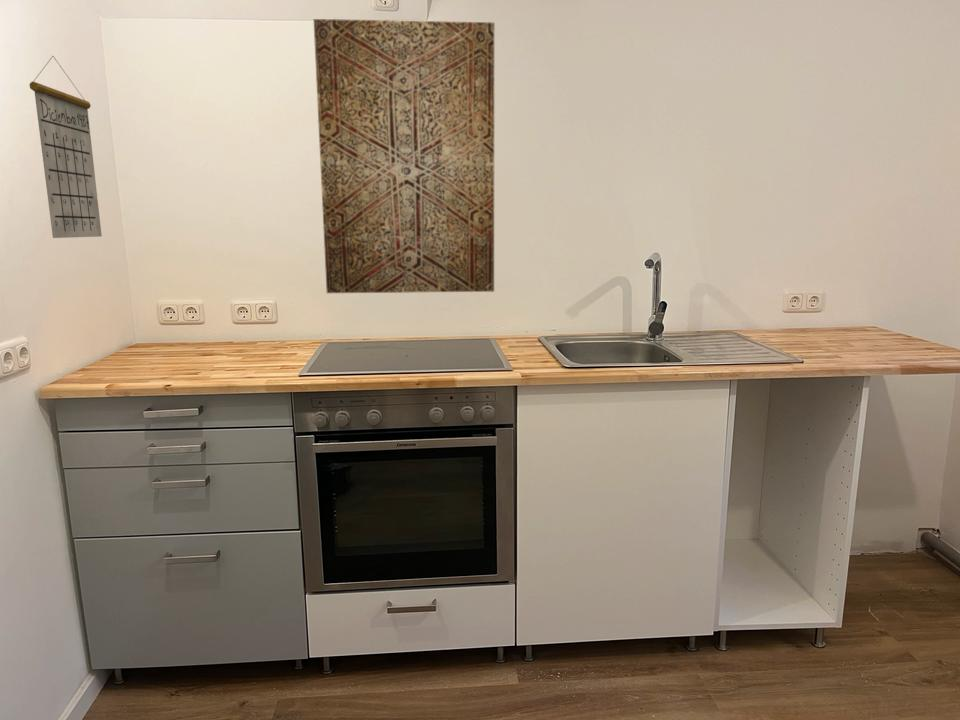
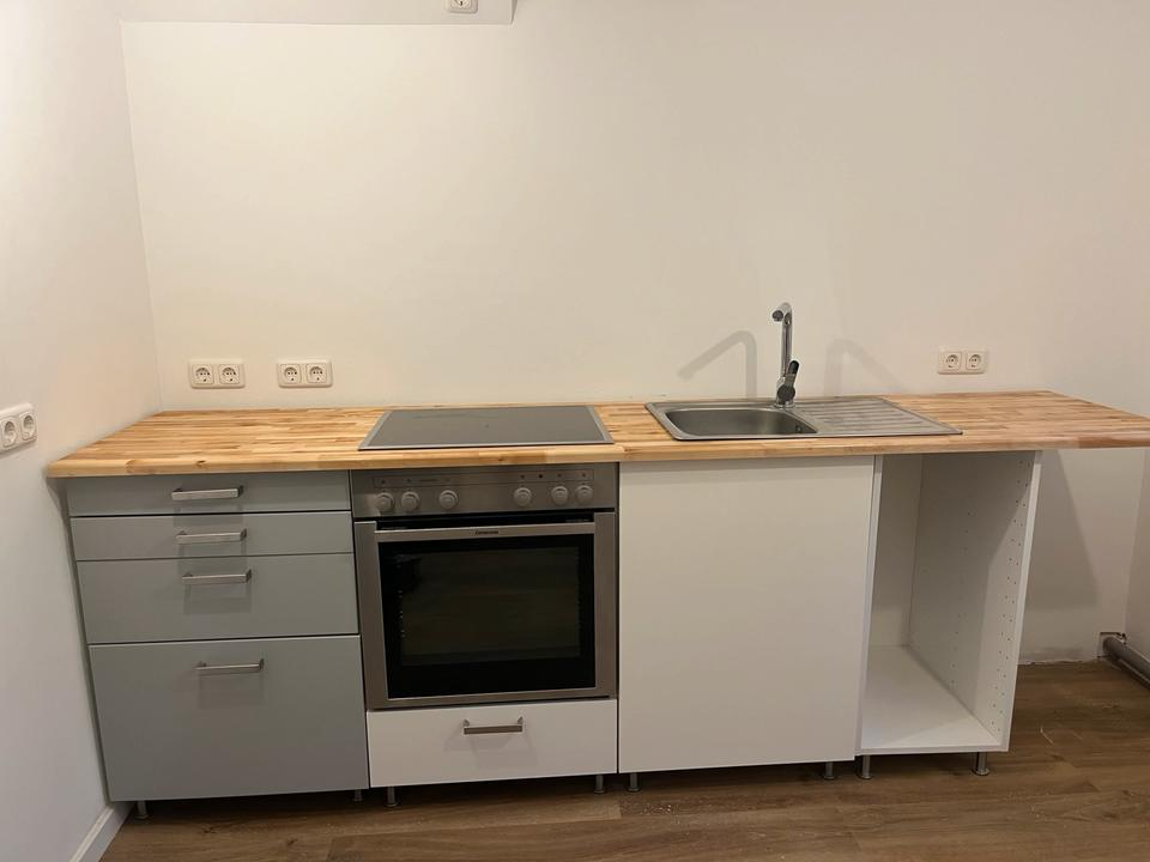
- calendar (68, 148)
- wall art (408, 162)
